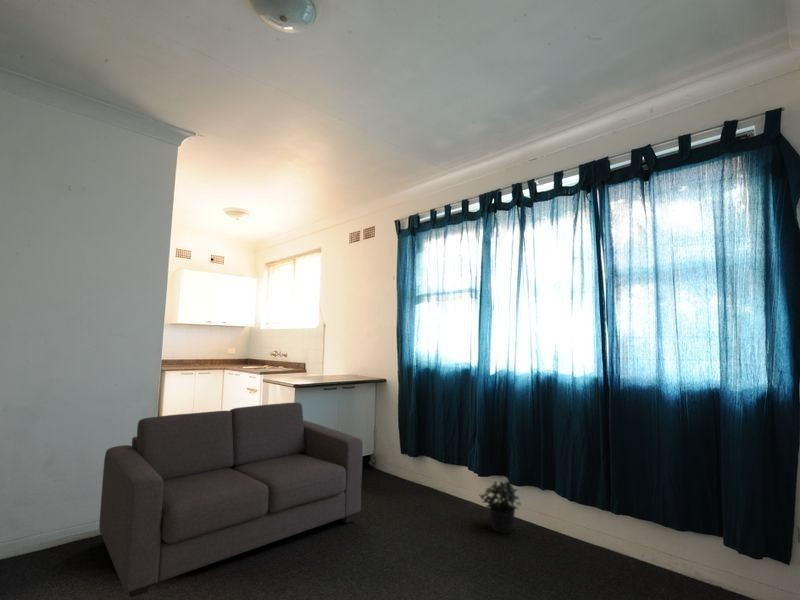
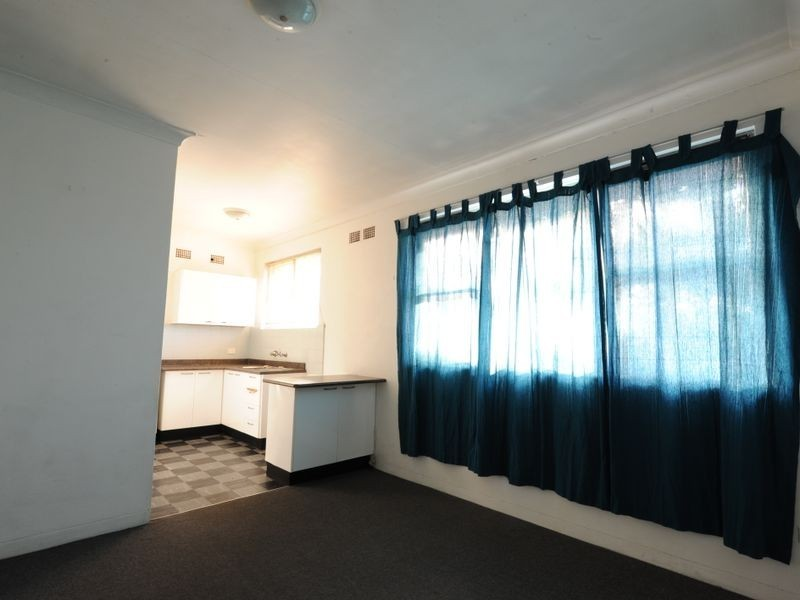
- sofa (243, 472)
- potted plant (503, 504)
